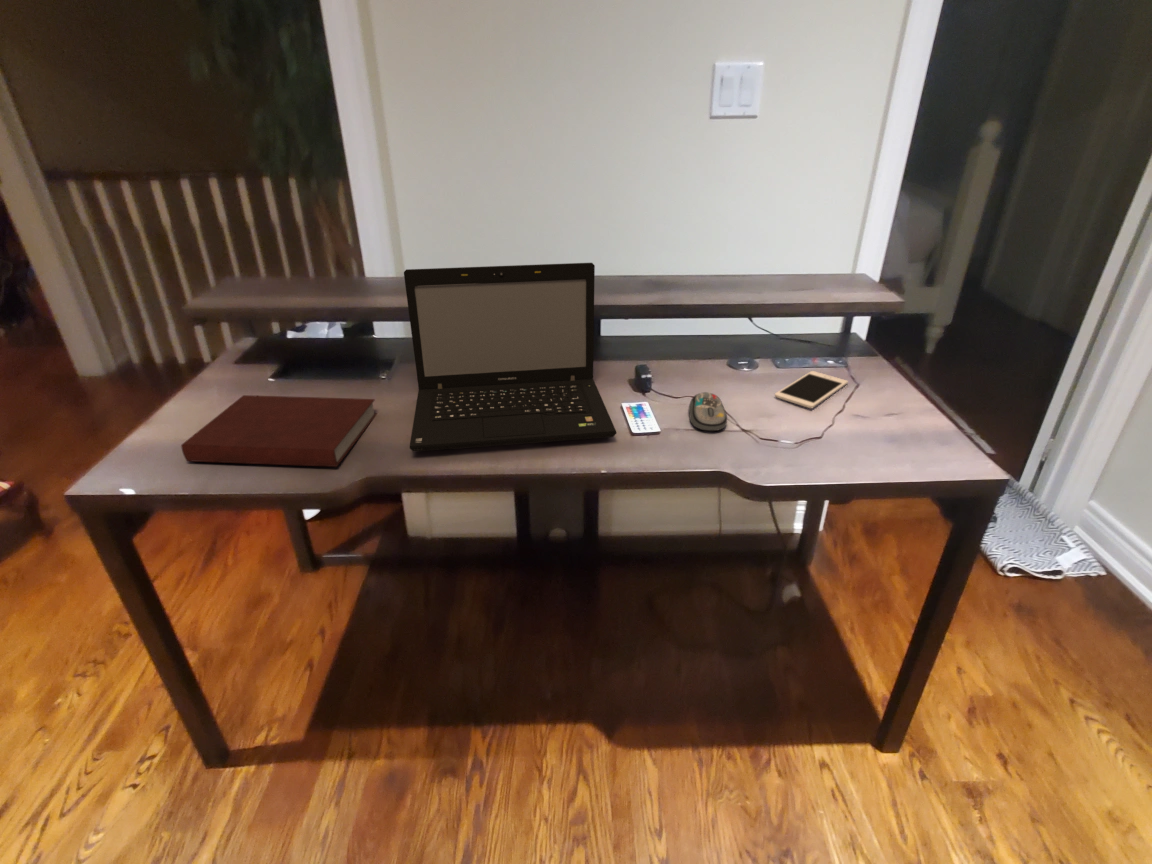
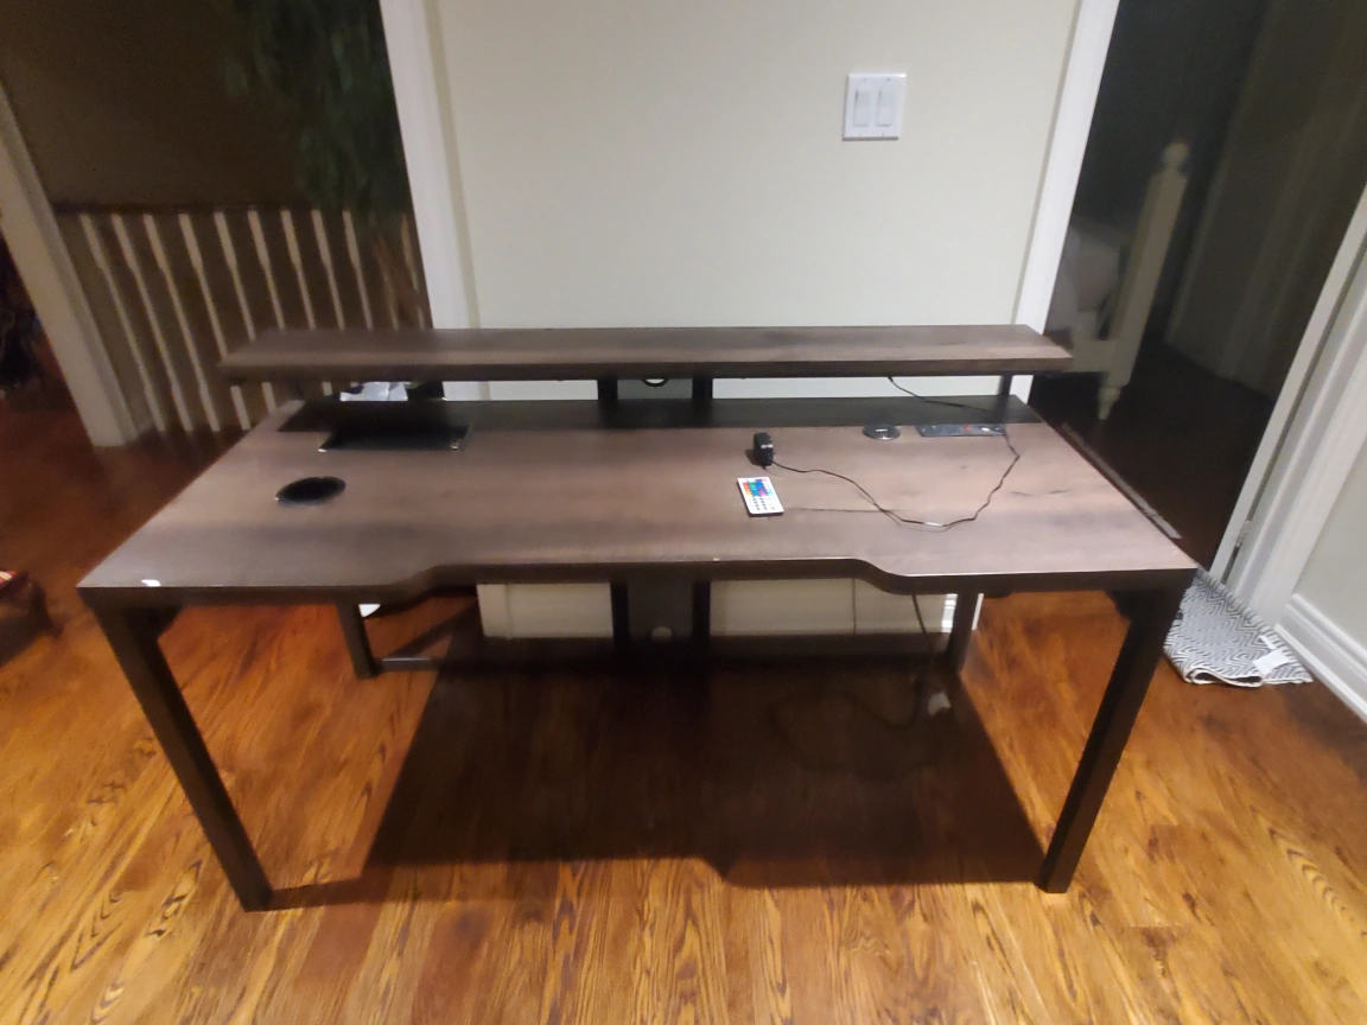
- laptop (507, 354)
- computer mouse (707, 409)
- cell phone (812, 388)
- notebook (286, 428)
